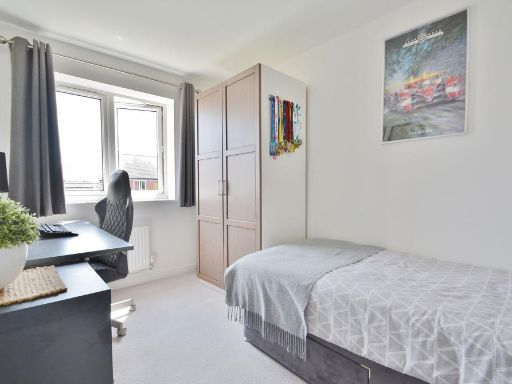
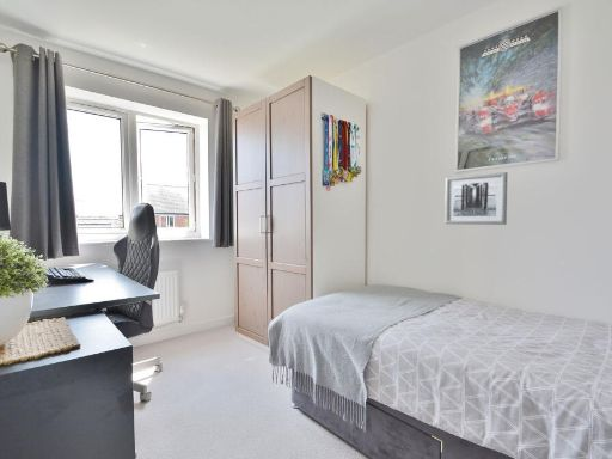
+ wall art (473, 200)
